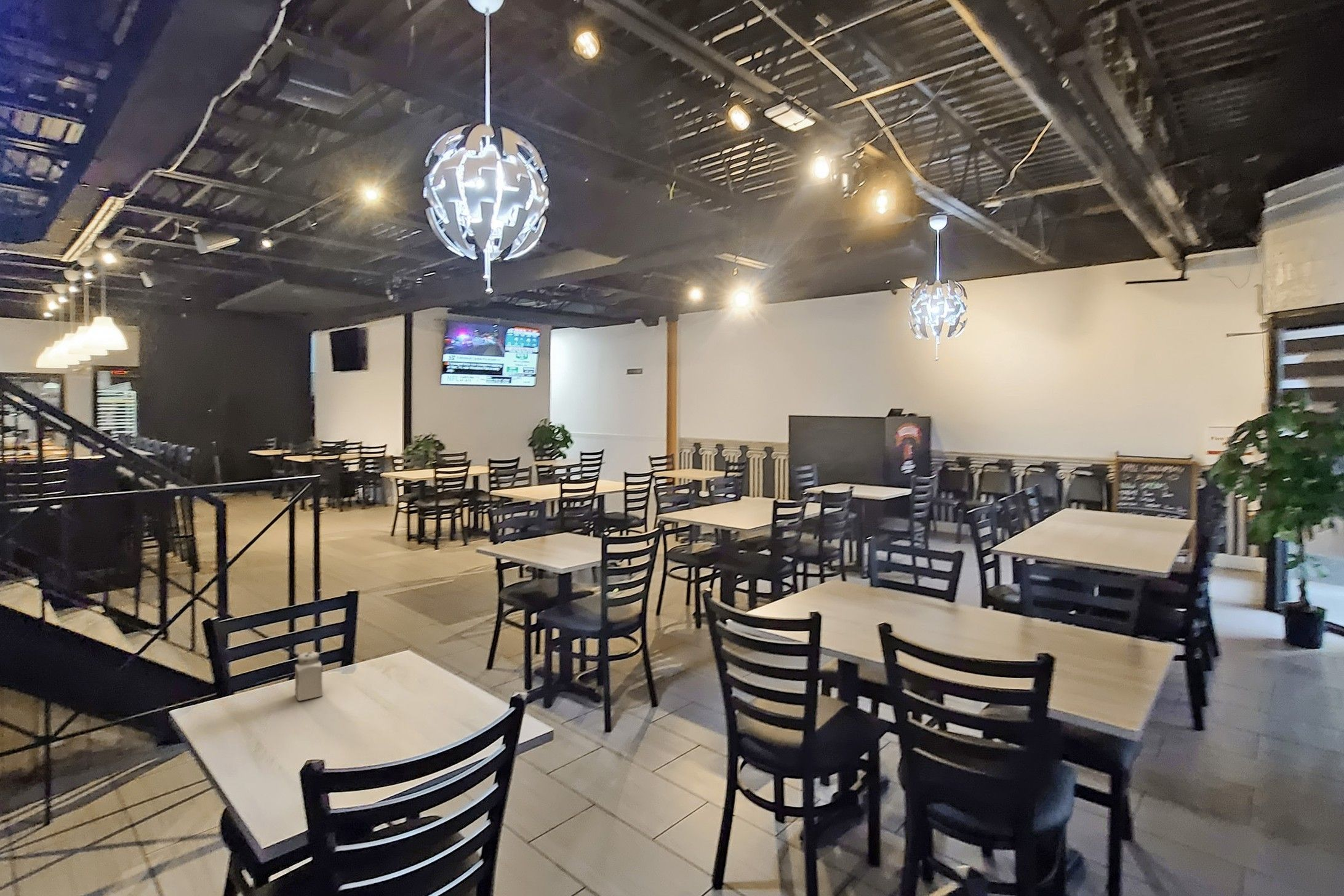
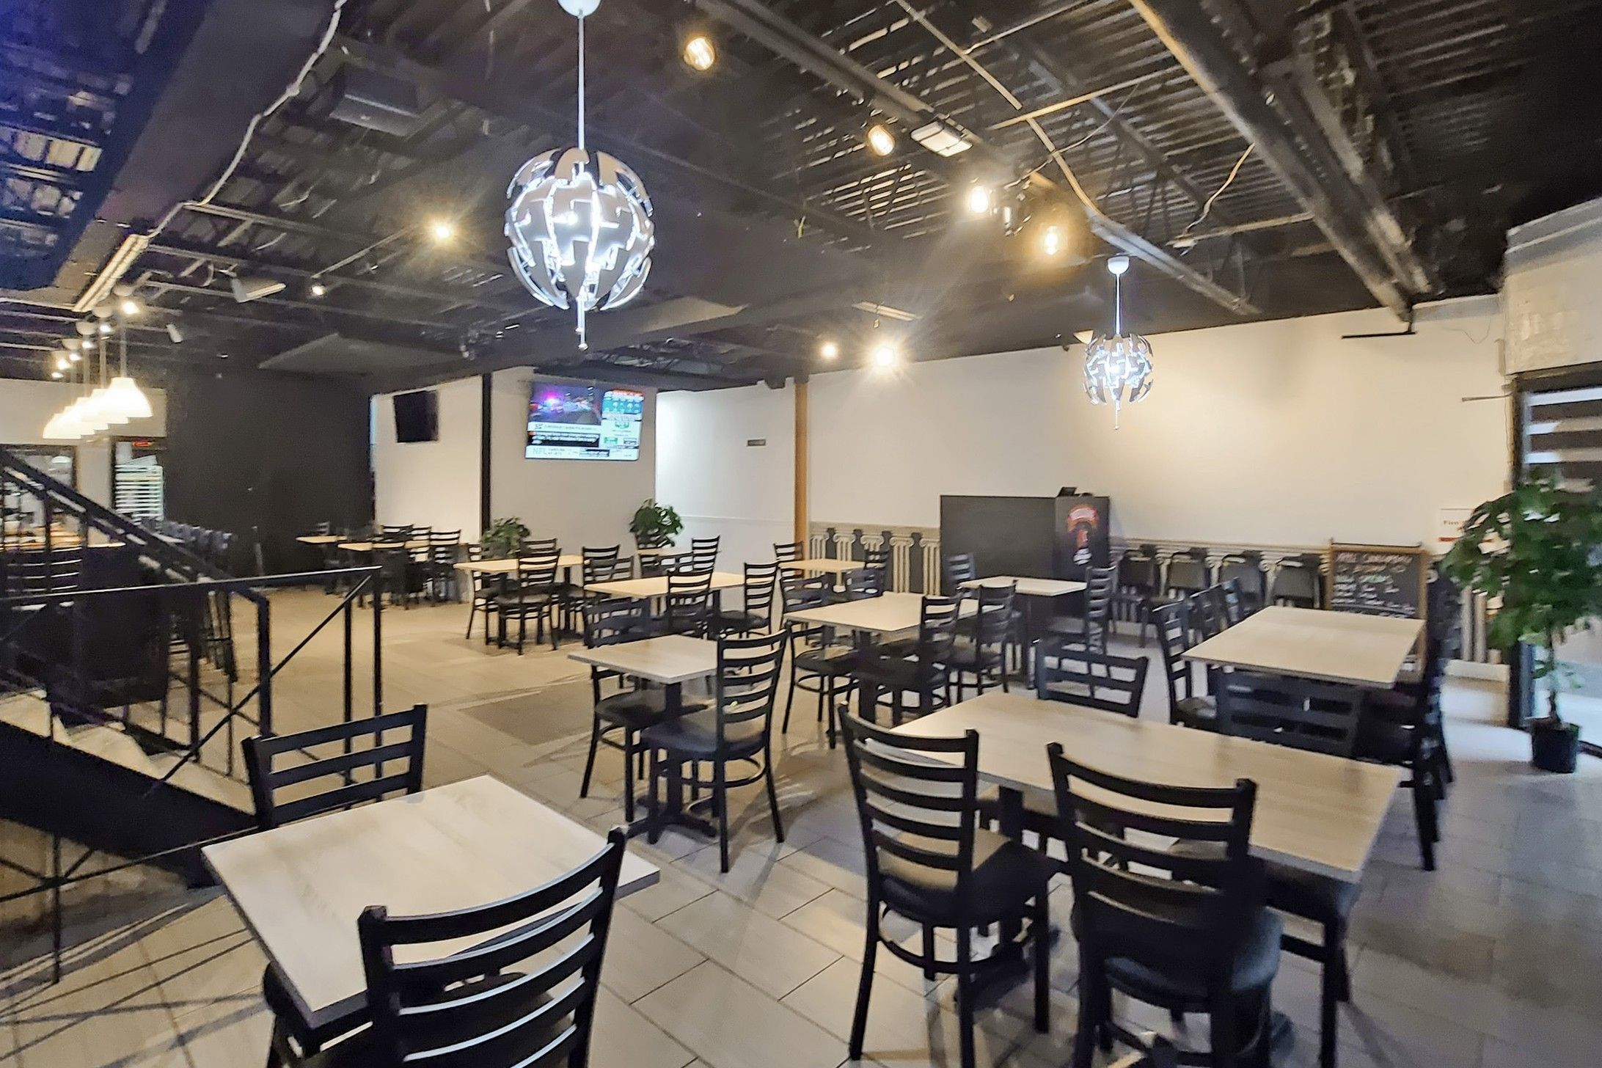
- salt shaker (308, 674)
